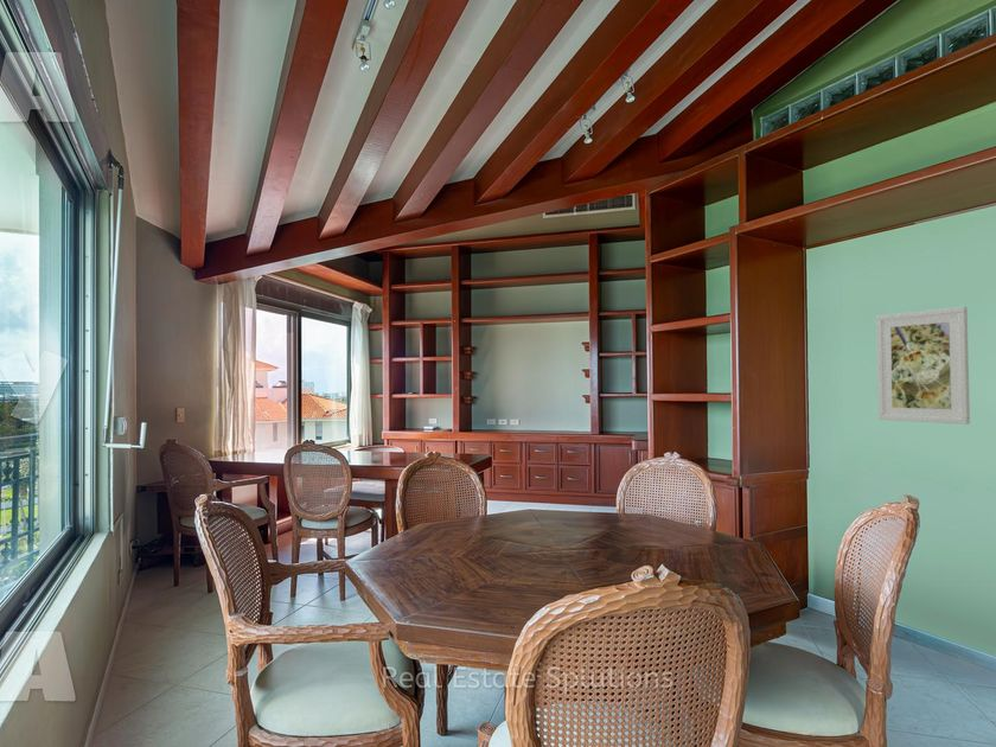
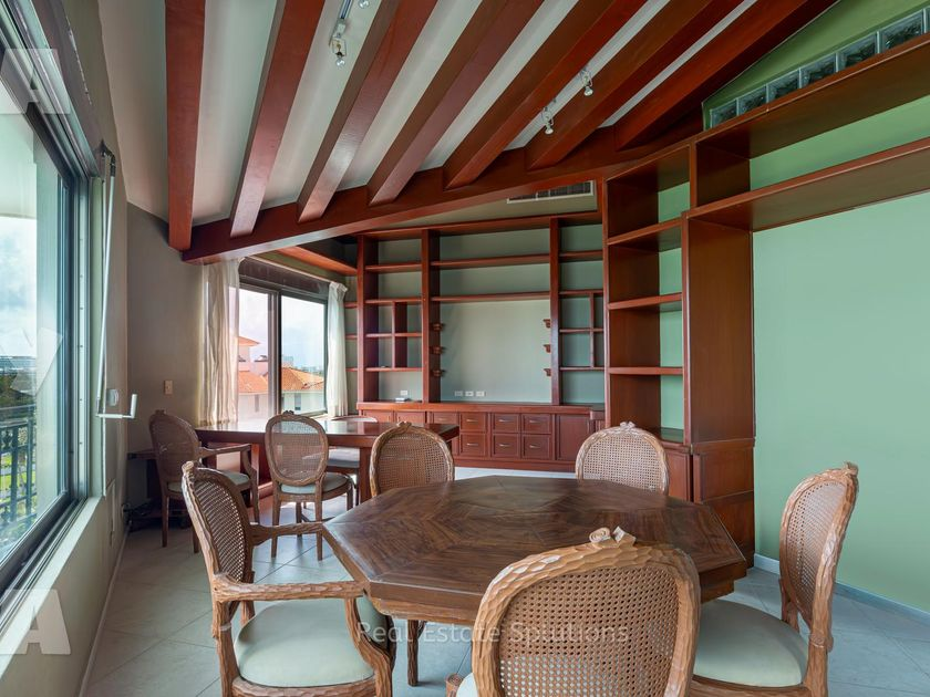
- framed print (920, 366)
